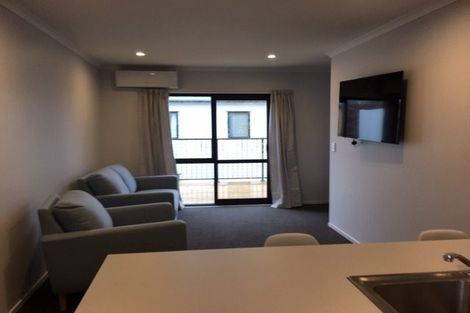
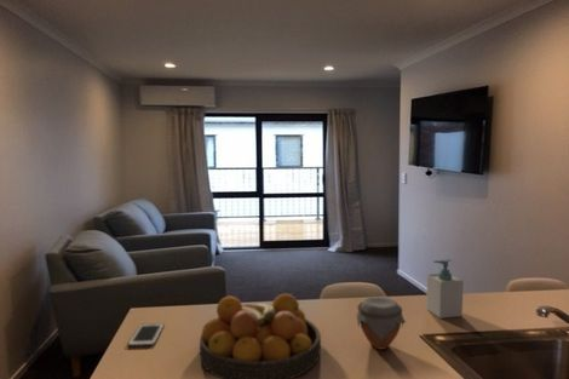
+ cell phone (146, 334)
+ soap bottle (444, 286)
+ jar (379, 323)
+ fruit bowl (260, 326)
